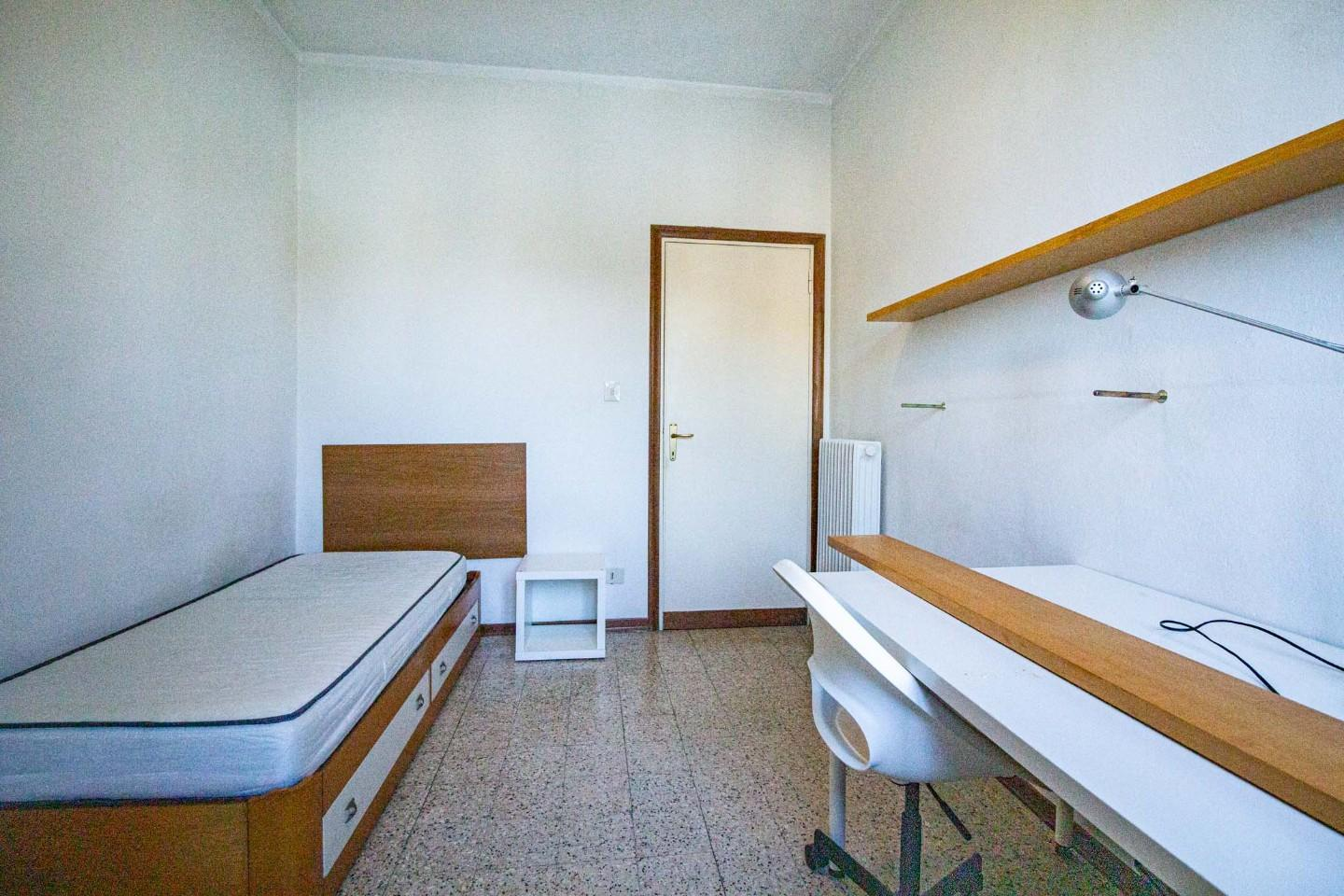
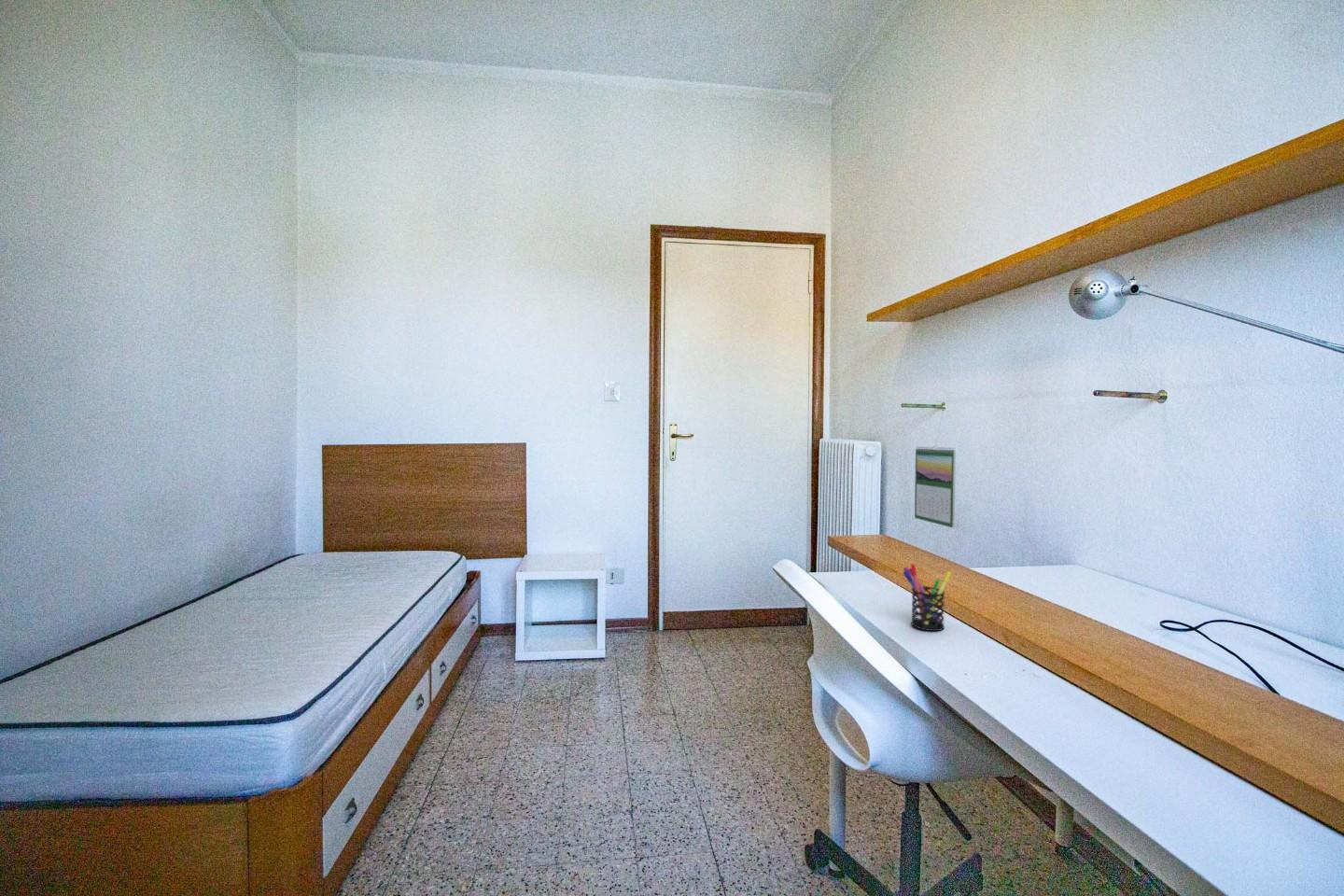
+ calendar (933, 483)
+ pen holder (927, 595)
